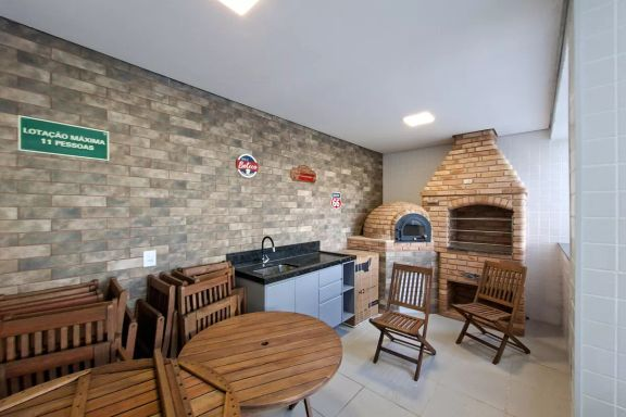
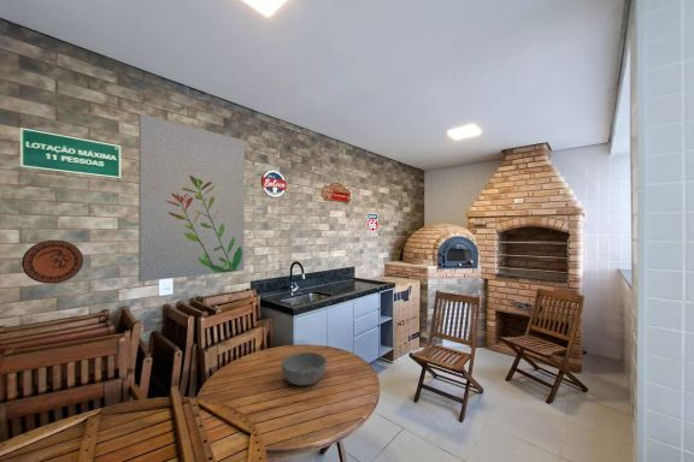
+ decorative plate (53, 261)
+ wall art (198, 202)
+ bowl (304, 369)
